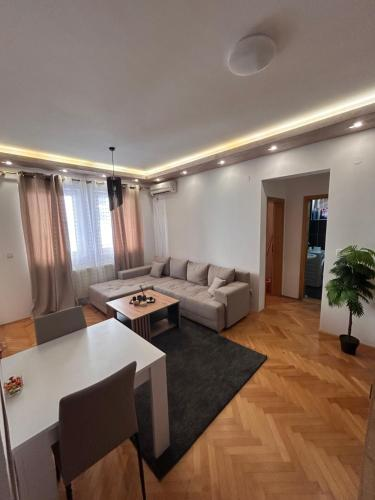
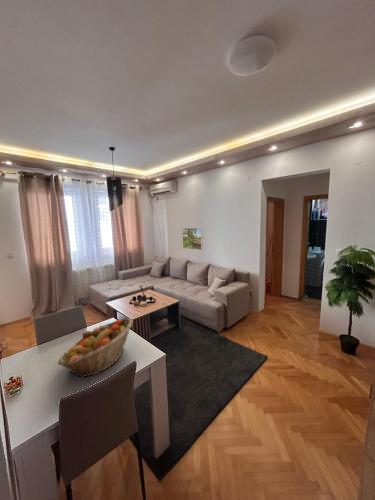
+ fruit basket (100, 343)
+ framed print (192, 238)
